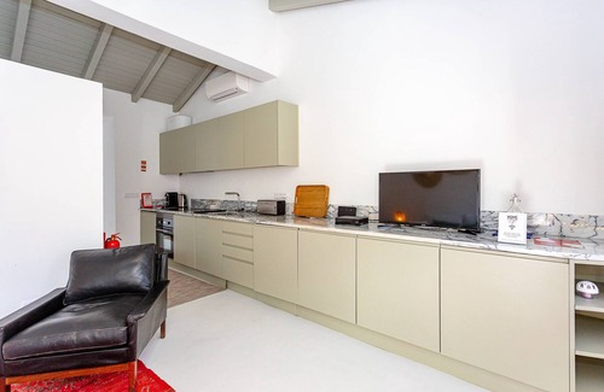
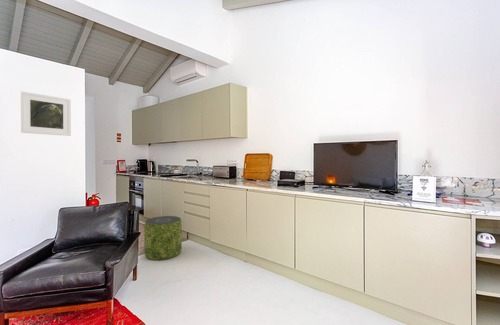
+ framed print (47, 115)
+ pouf (163, 236)
